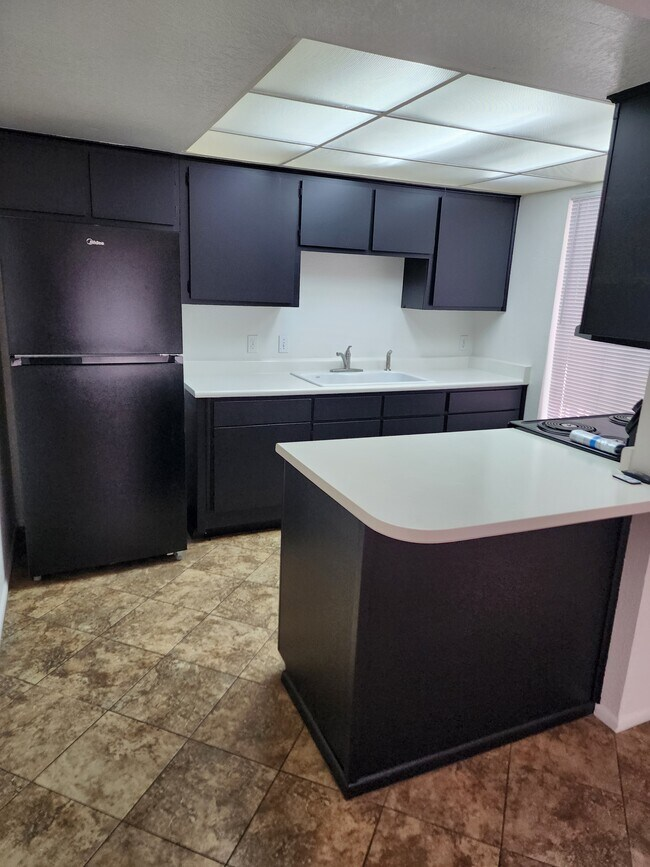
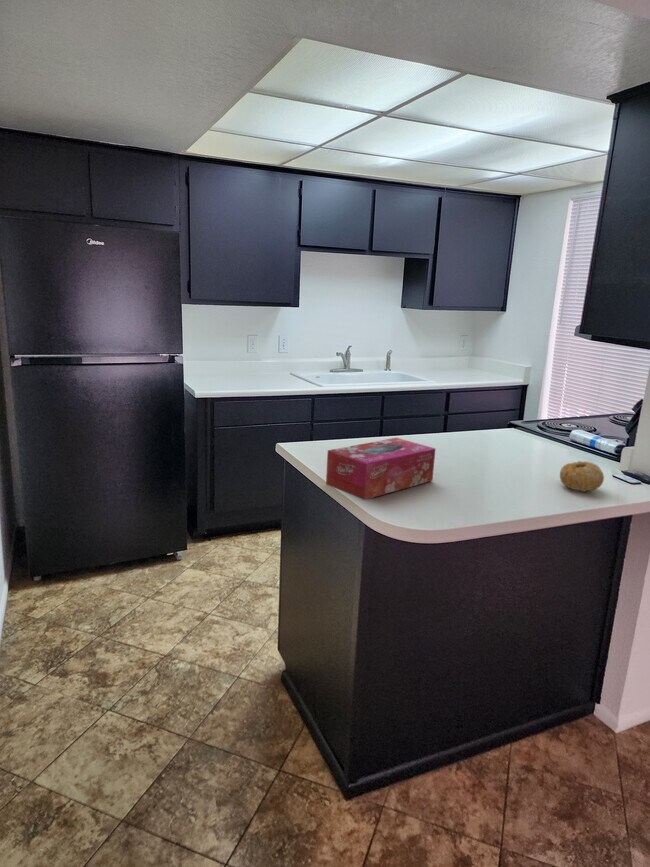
+ tissue box (381, 466)
+ fruit (581, 475)
